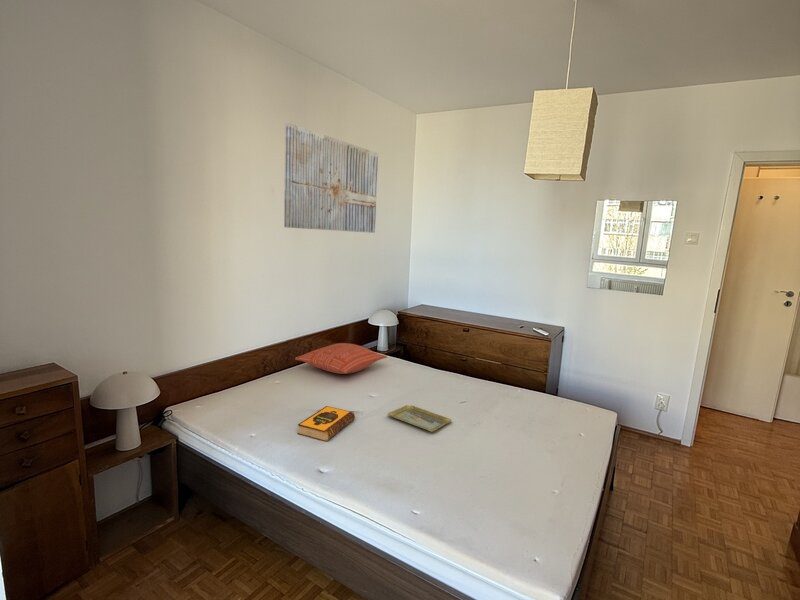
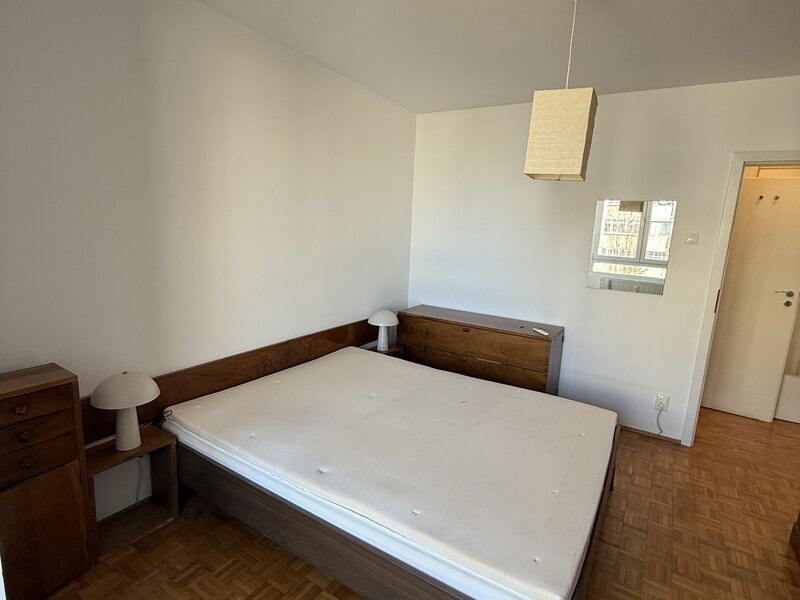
- tray (419, 418)
- hardback book (327, 423)
- wall art (336, 186)
- pillow (341, 357)
